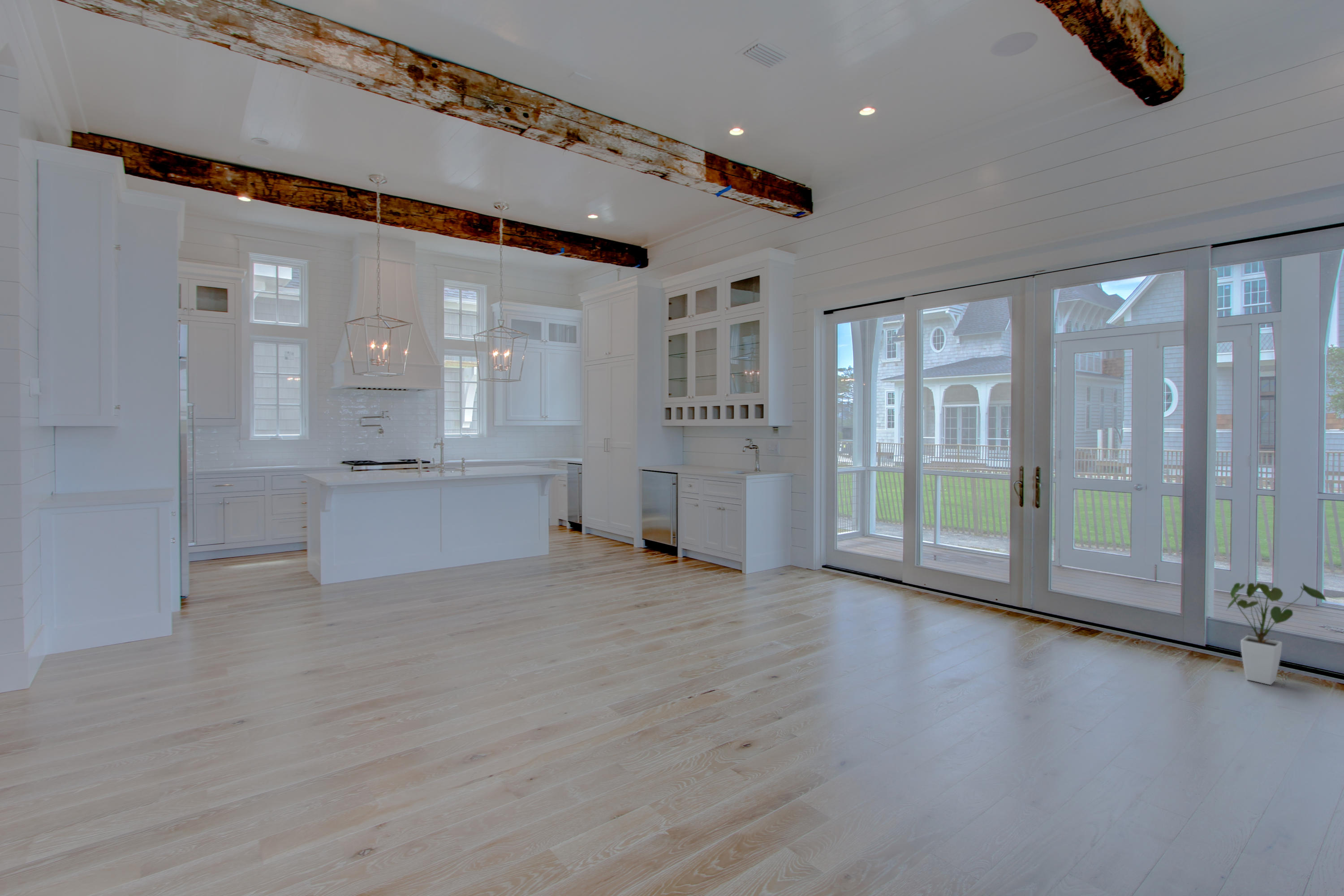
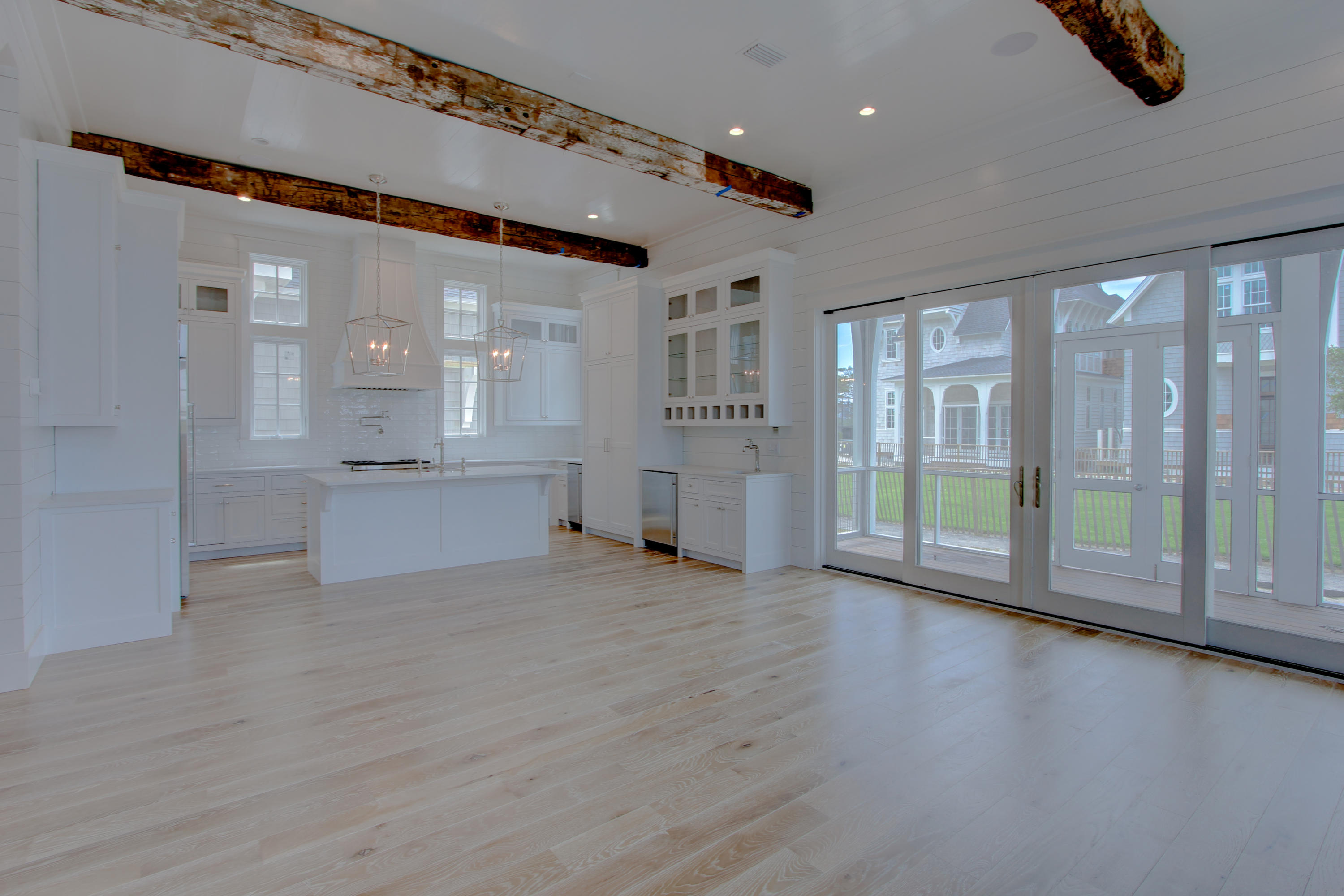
- house plant (1269, 631)
